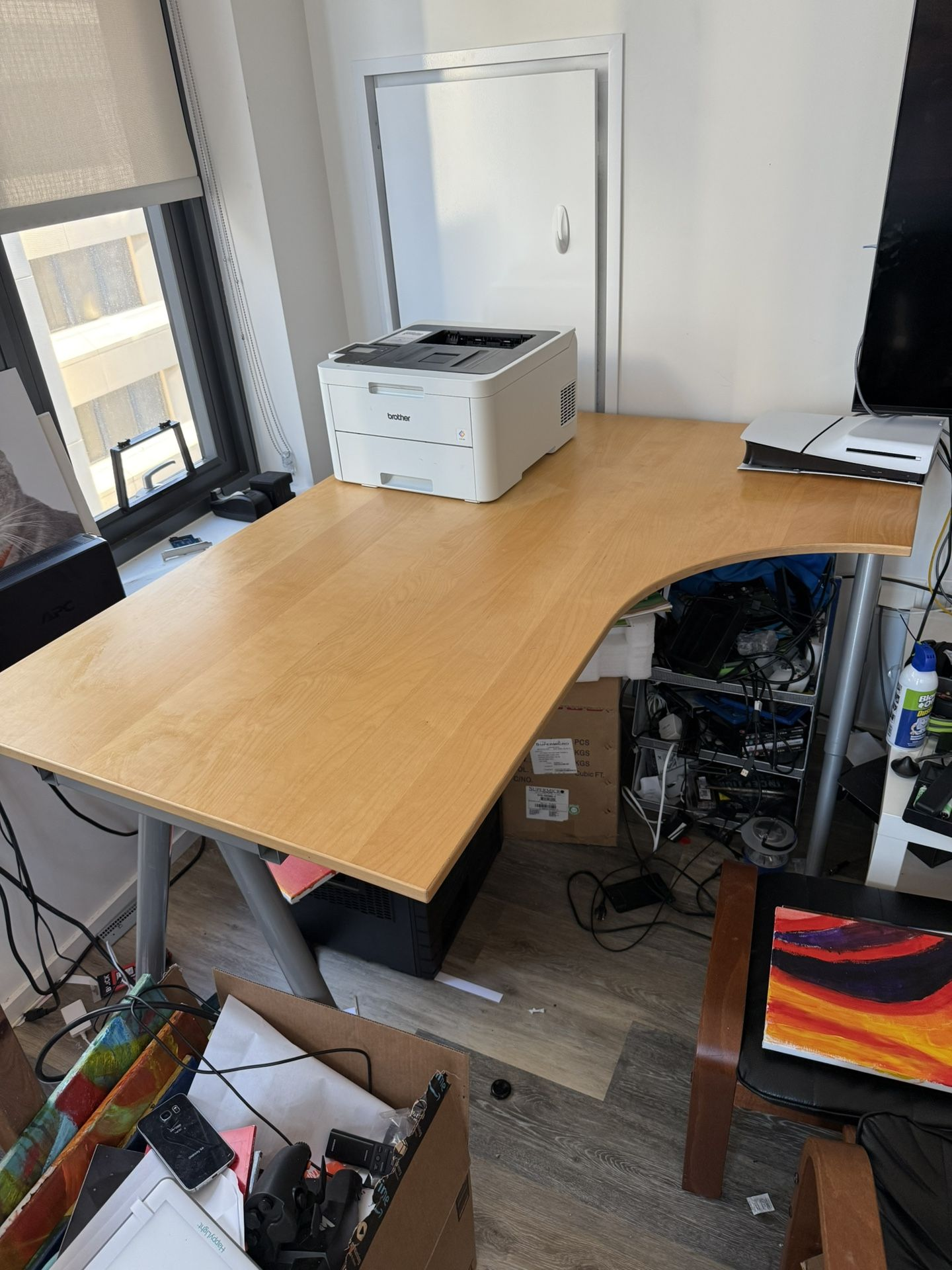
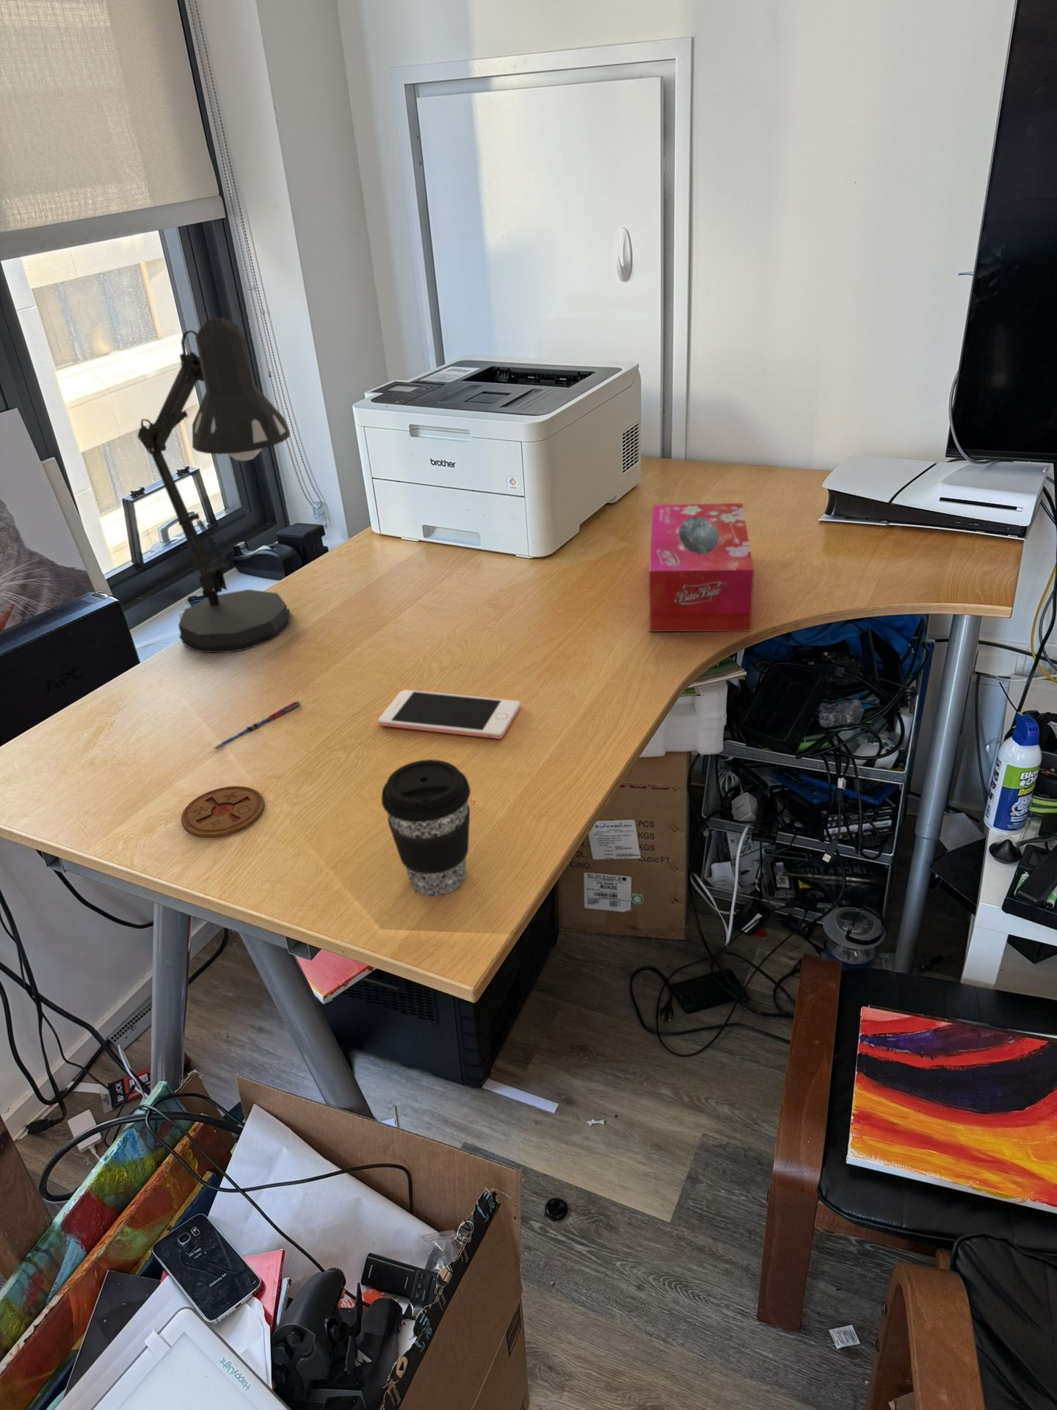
+ tissue box (698, 563)
+ cell phone (450, 713)
+ pen (256, 724)
+ coaster (223, 810)
+ coffee cup (431, 830)
+ desk lamp (197, 512)
